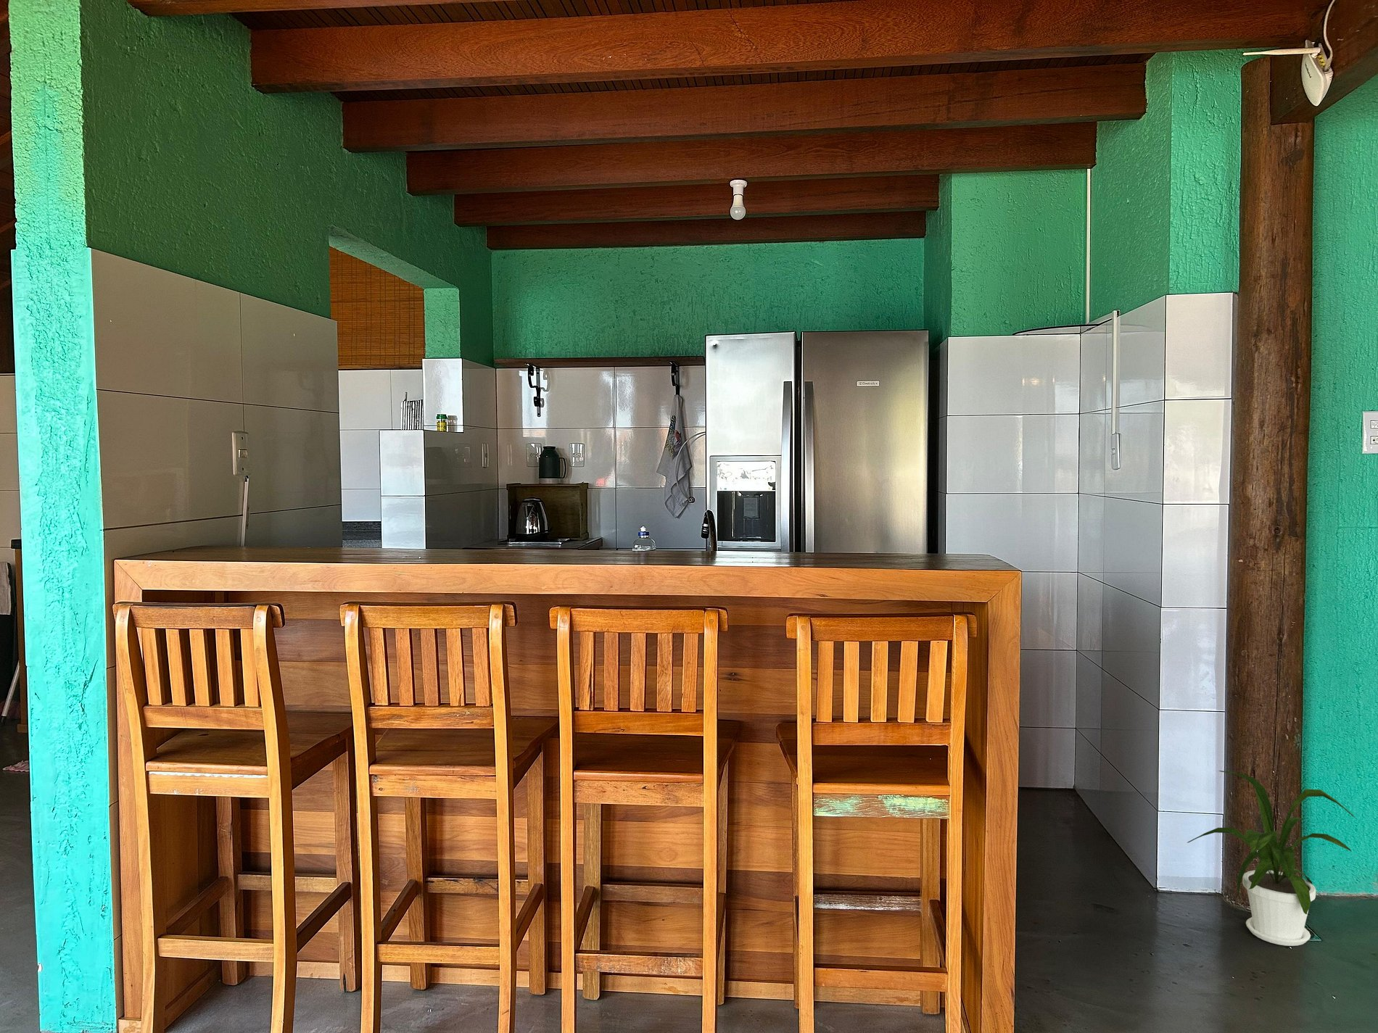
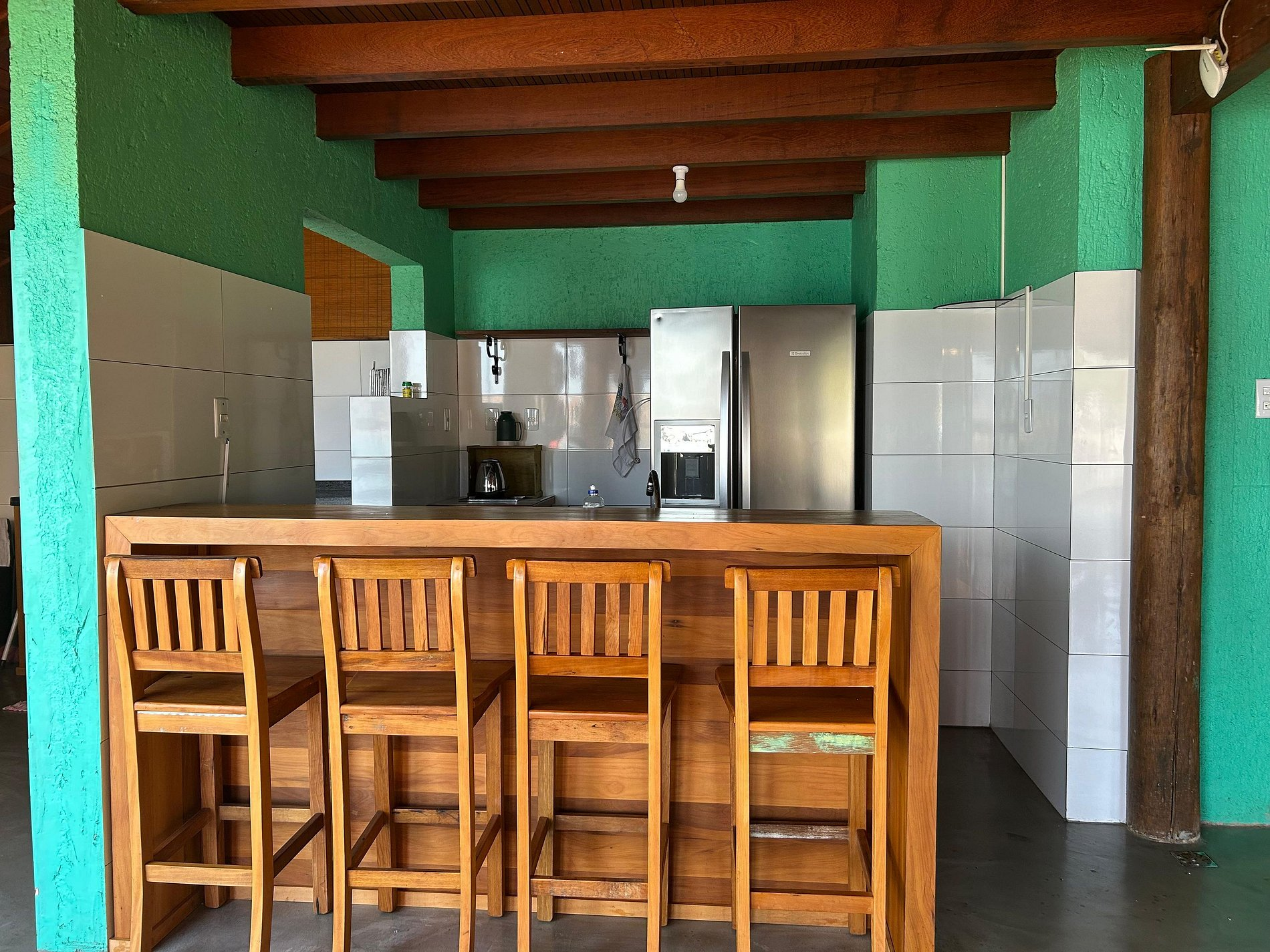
- house plant (1276, 854)
